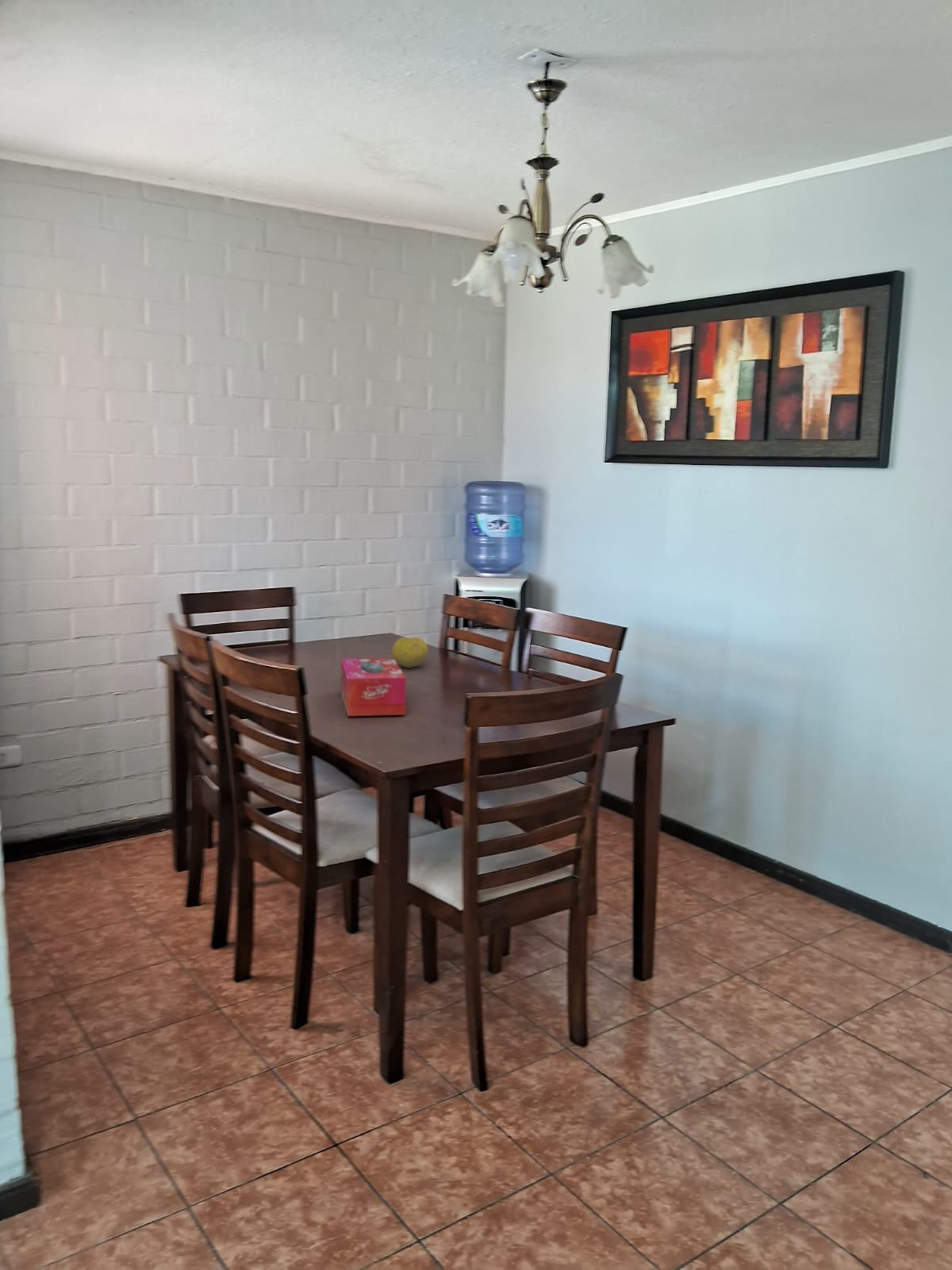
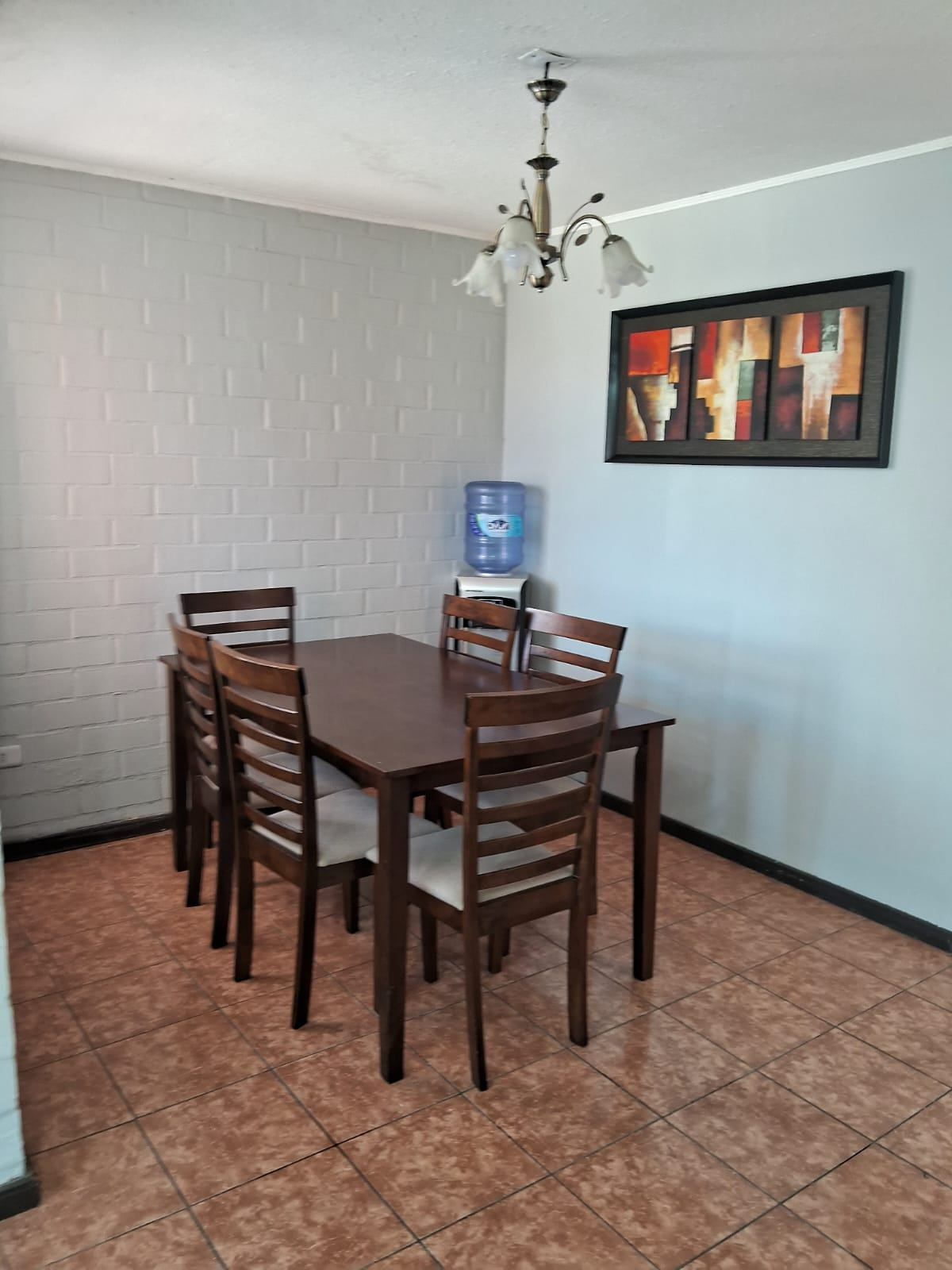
- tissue box (371, 685)
- fruit (409, 652)
